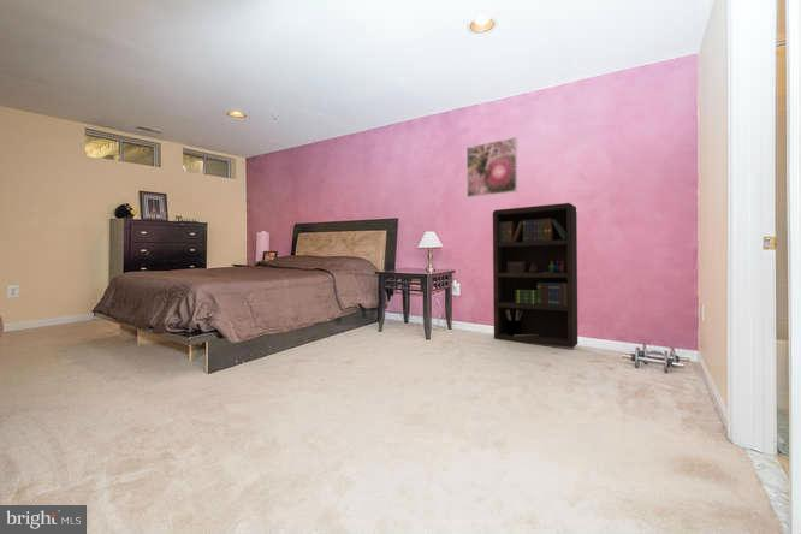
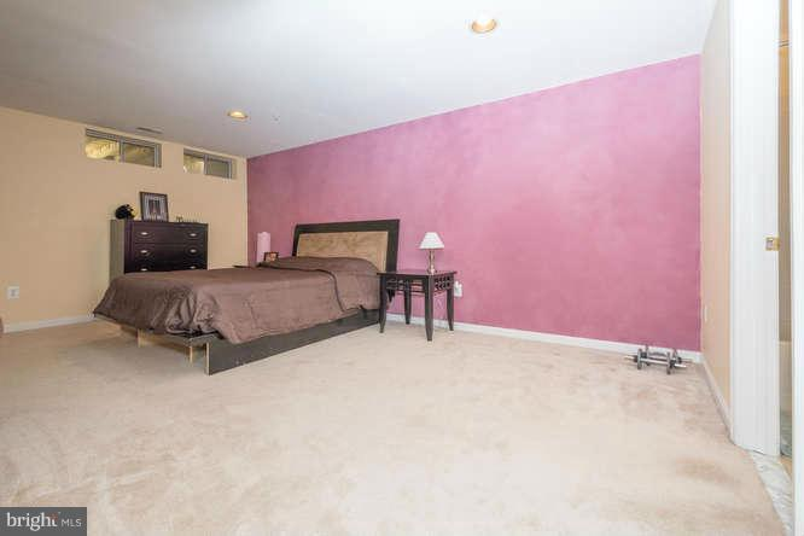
- bookcase (533, 274)
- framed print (491, 168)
